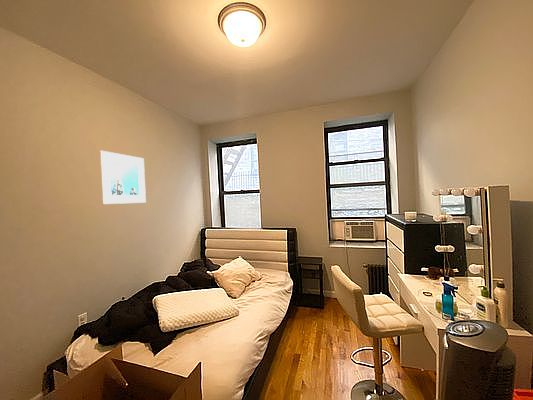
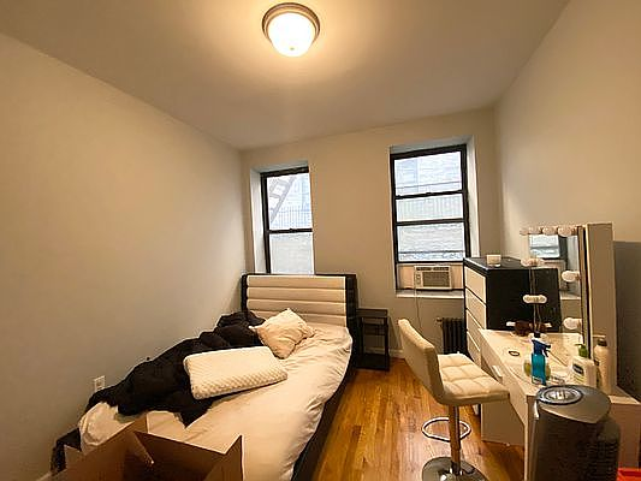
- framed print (124, 179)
